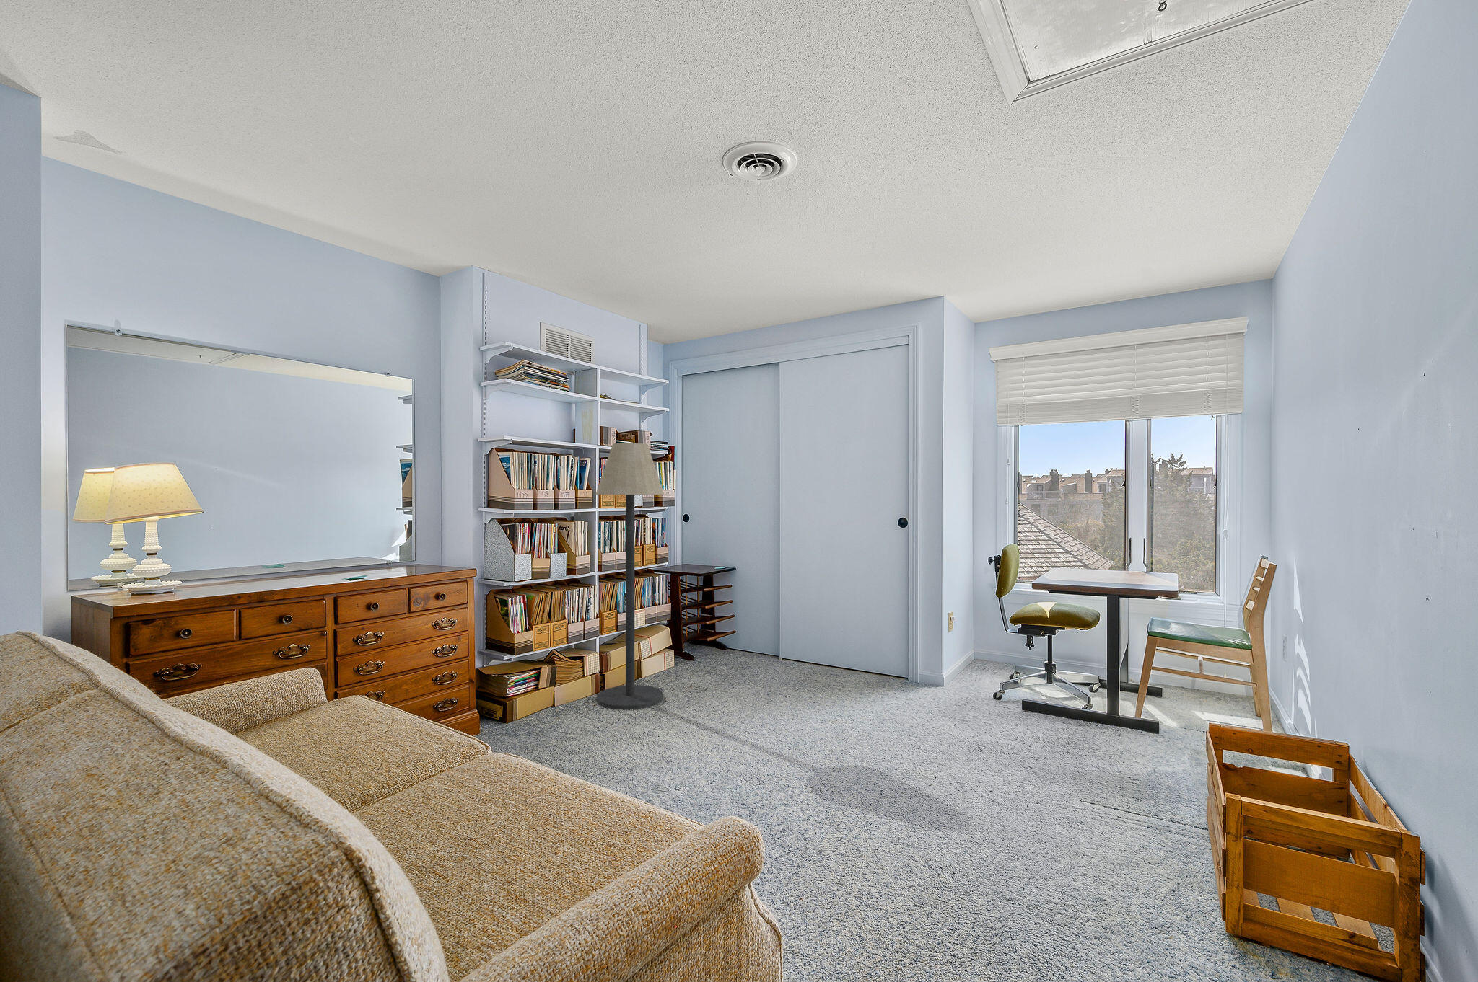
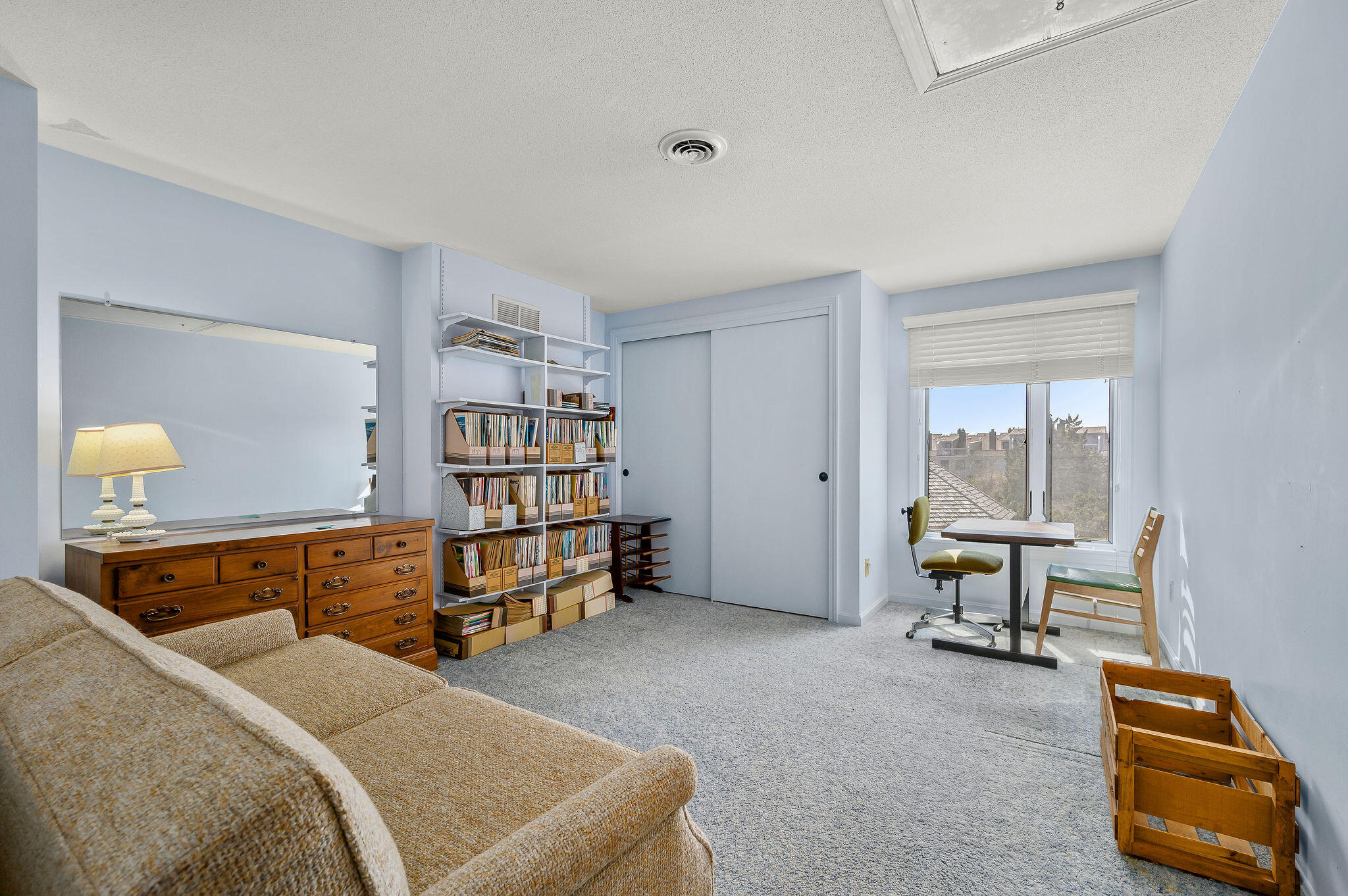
- floor lamp (630, 571)
